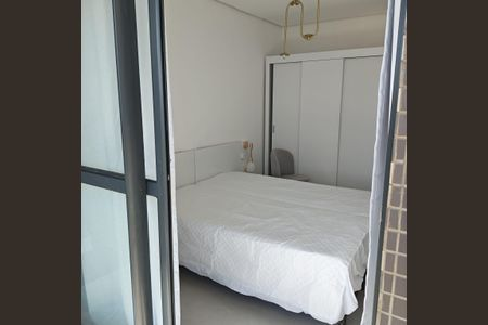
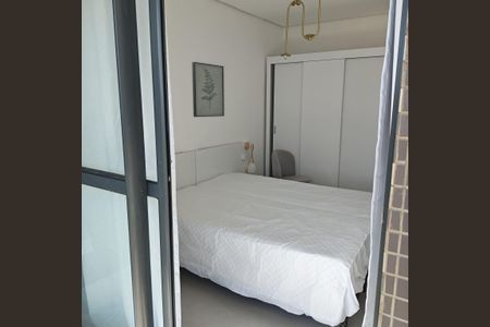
+ wall art (209, 90)
